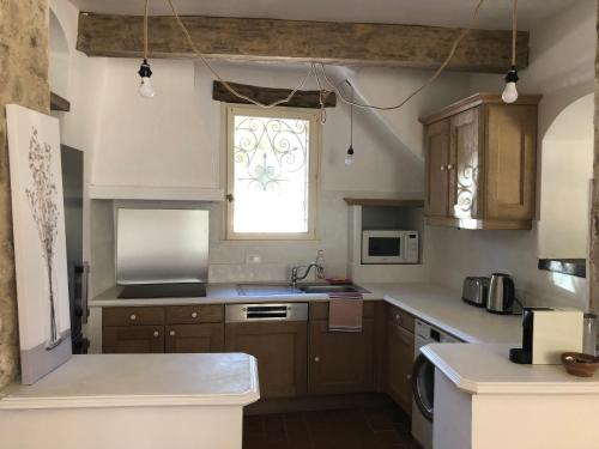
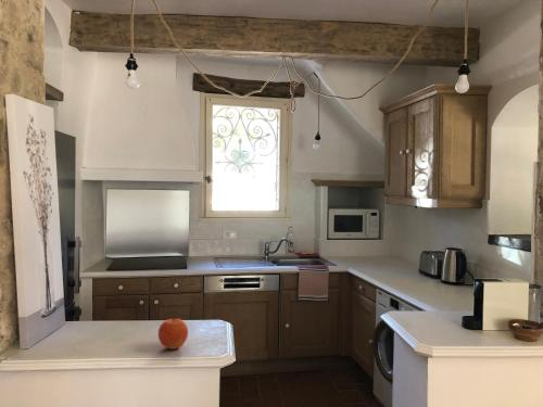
+ fruit (173, 333)
